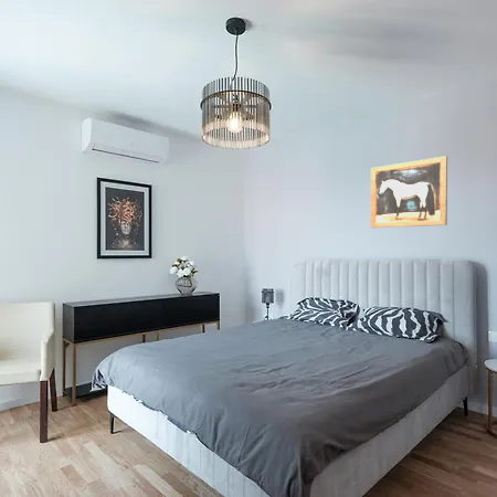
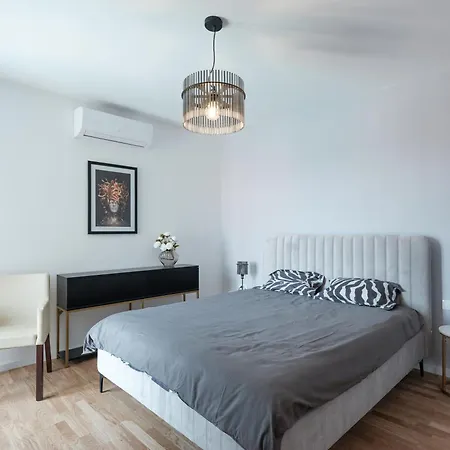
- wall art (405, 194)
